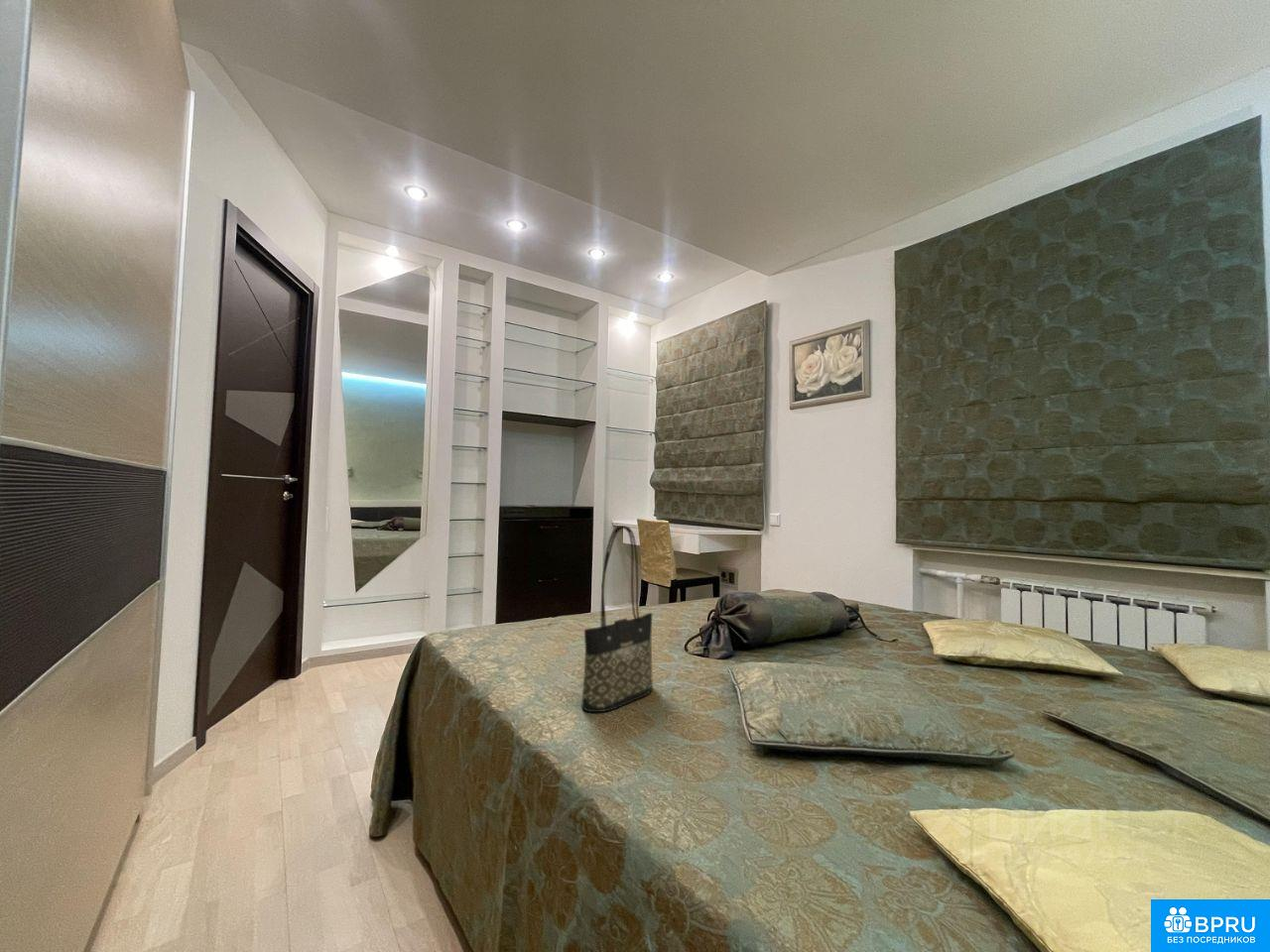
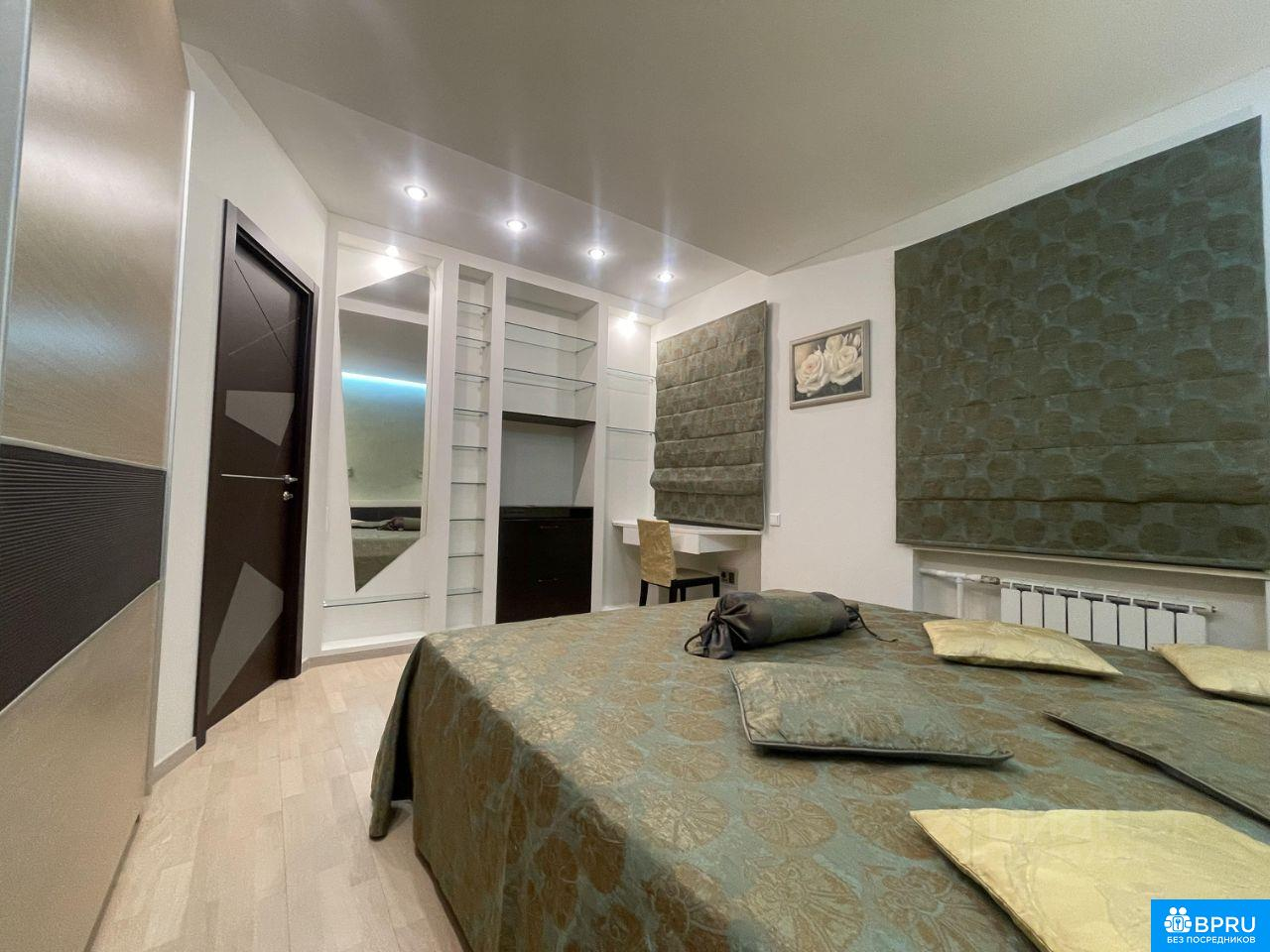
- tote bag (622, 619)
